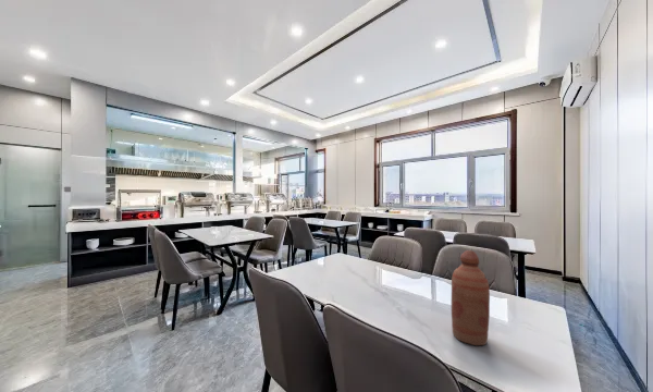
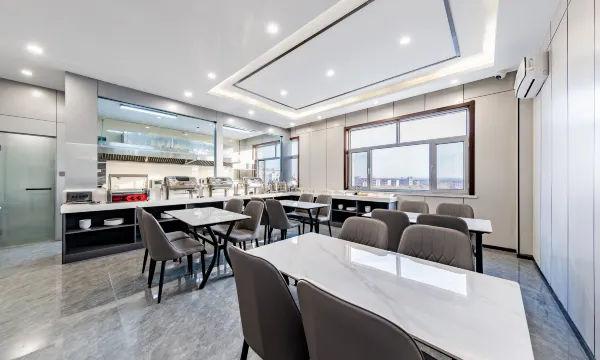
- bottle (469, 294)
